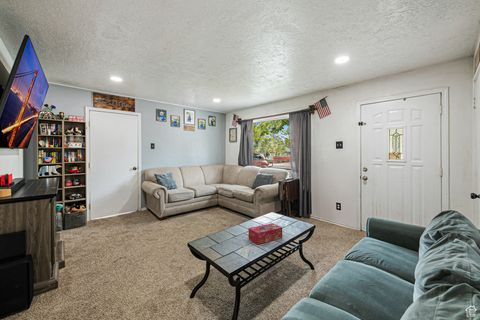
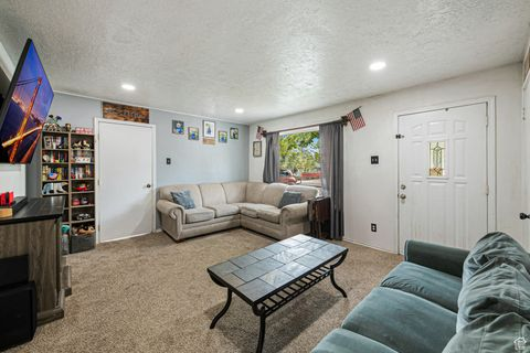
- tissue box (265, 232)
